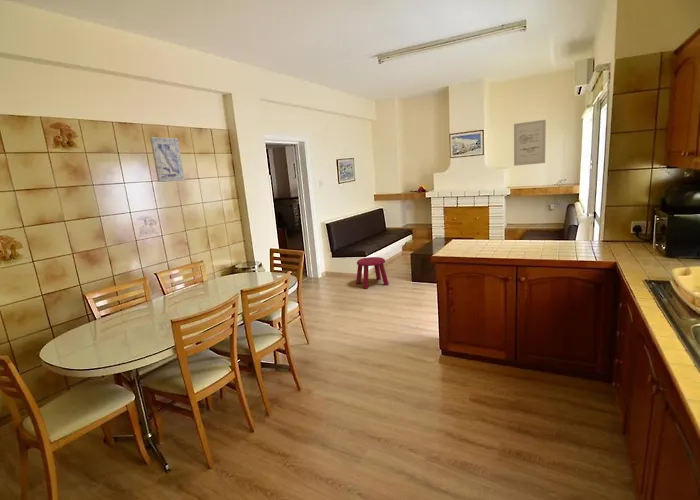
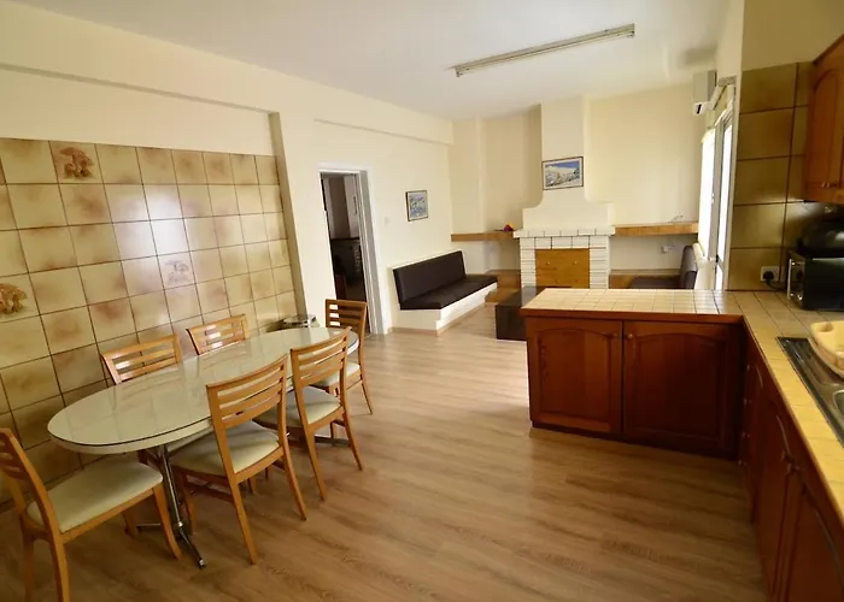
- stool (375, 271)
- wall art (168, 159)
- wall art (529, 143)
